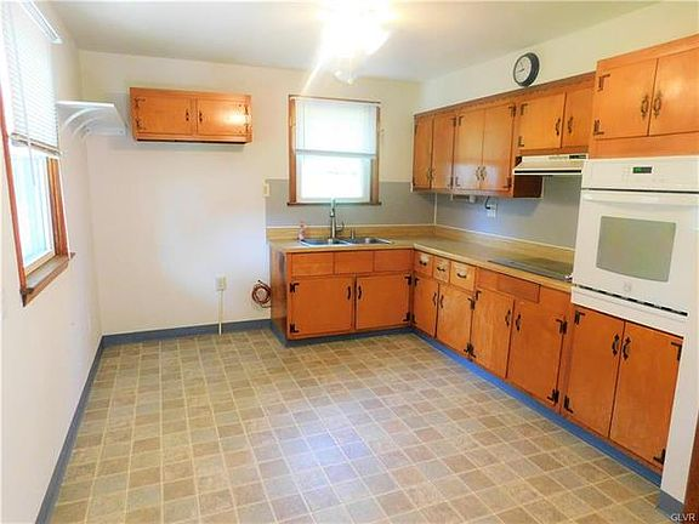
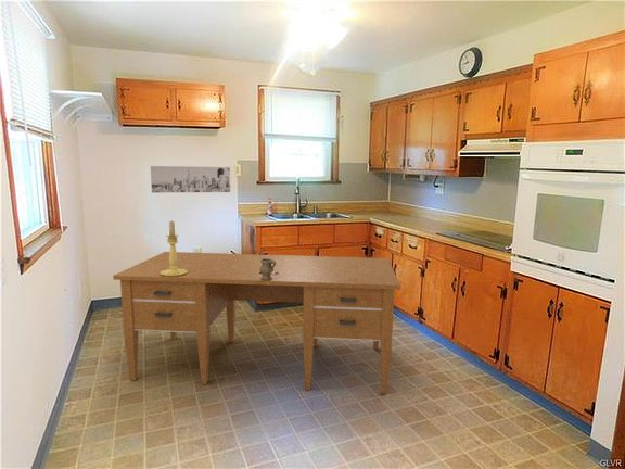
+ desk (265, 301)
+ wall art (191, 179)
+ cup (267, 266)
+ candle holder (173, 246)
